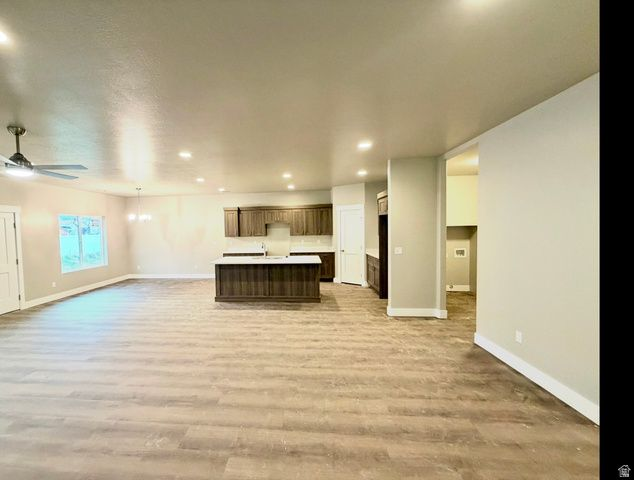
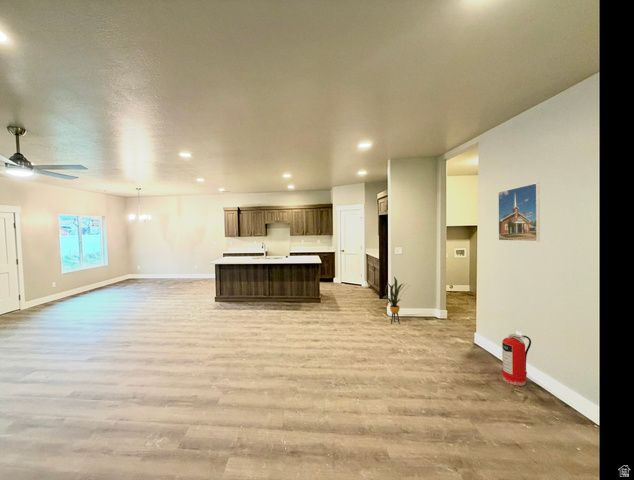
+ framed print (517, 214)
+ fire extinguisher (518, 357)
+ house plant (396, 300)
